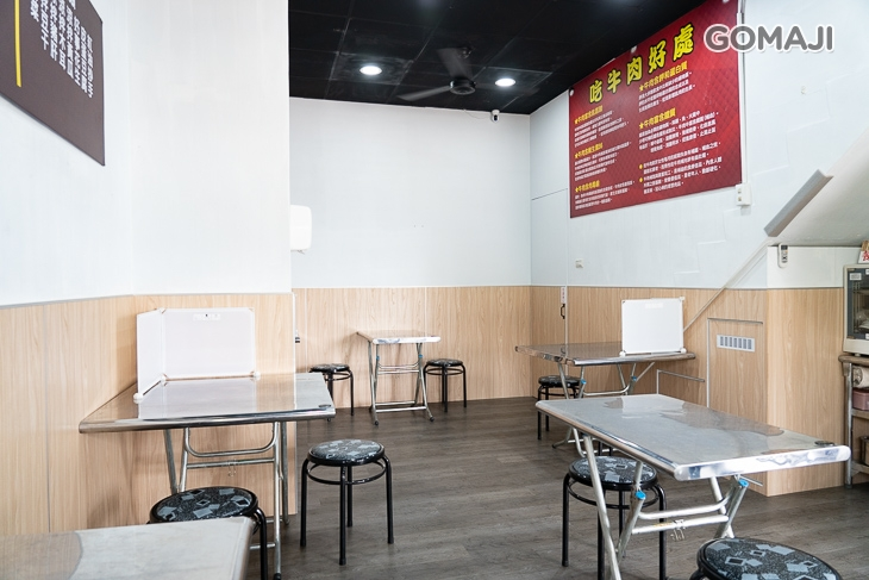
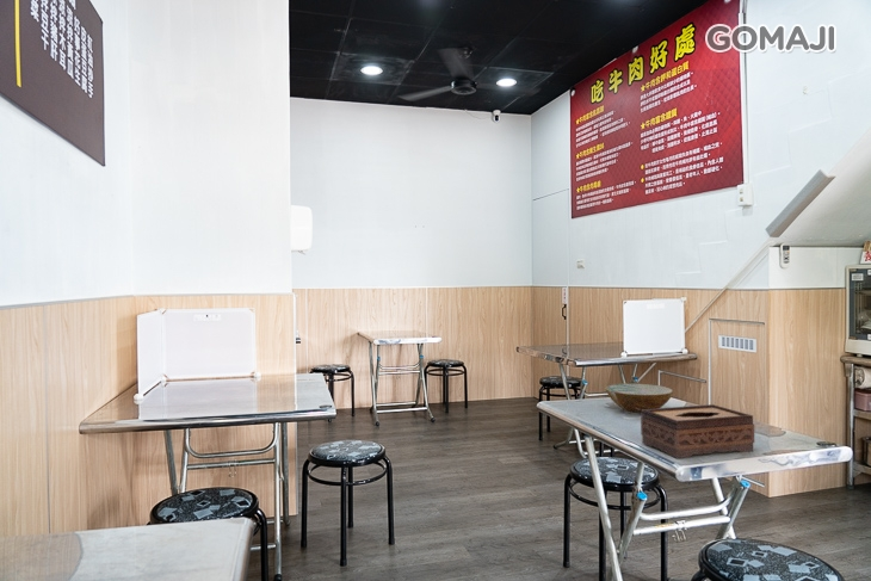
+ bowl (638, 398)
+ tissue box (696, 429)
